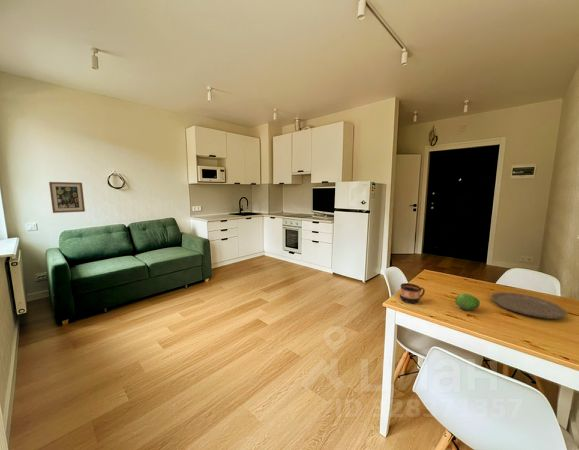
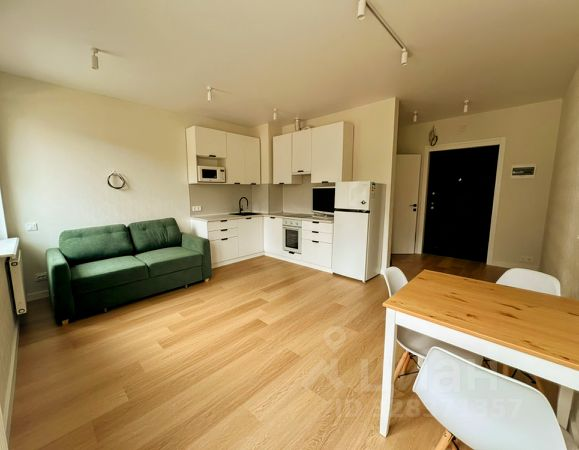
- fruit (467, 301)
- wall art (67, 197)
- cup (411, 293)
- plate (525, 305)
